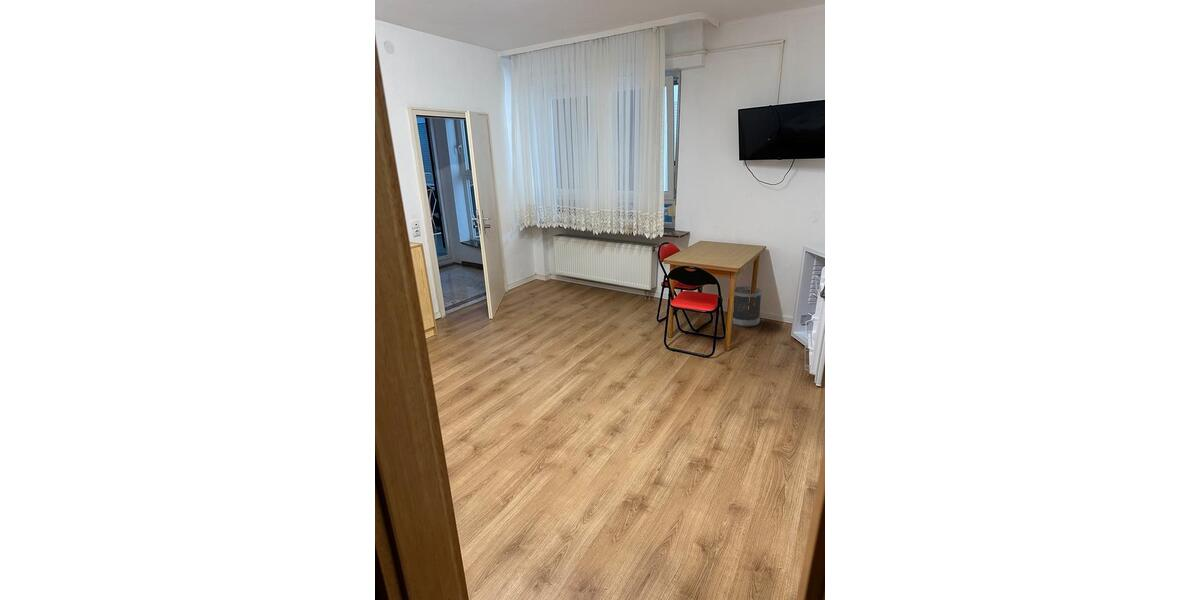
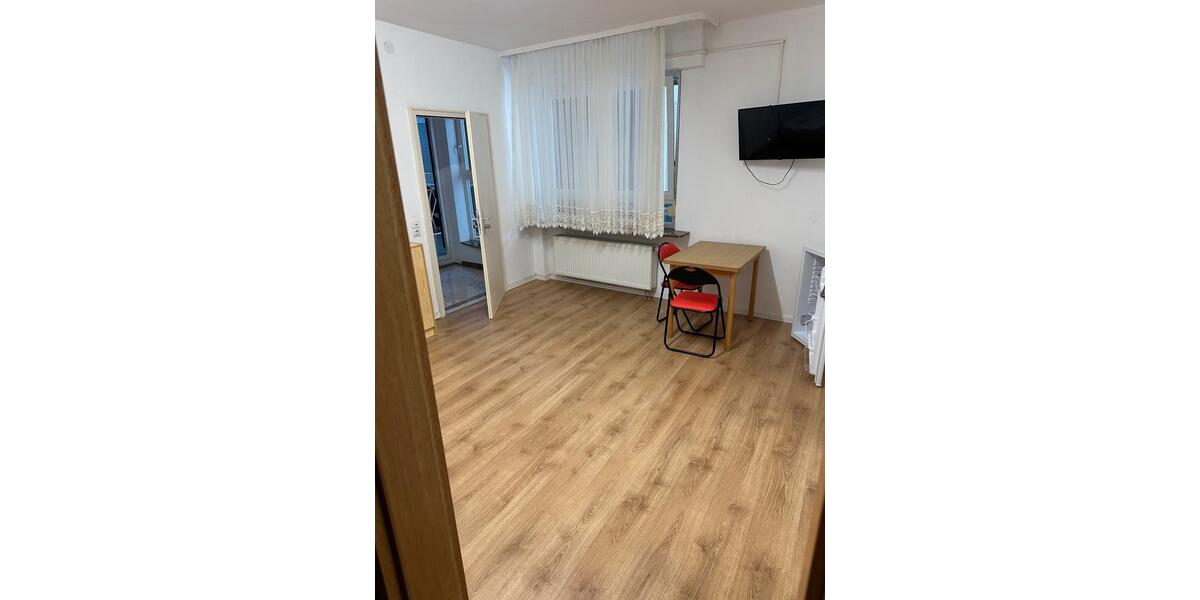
- wastebasket (745, 305)
